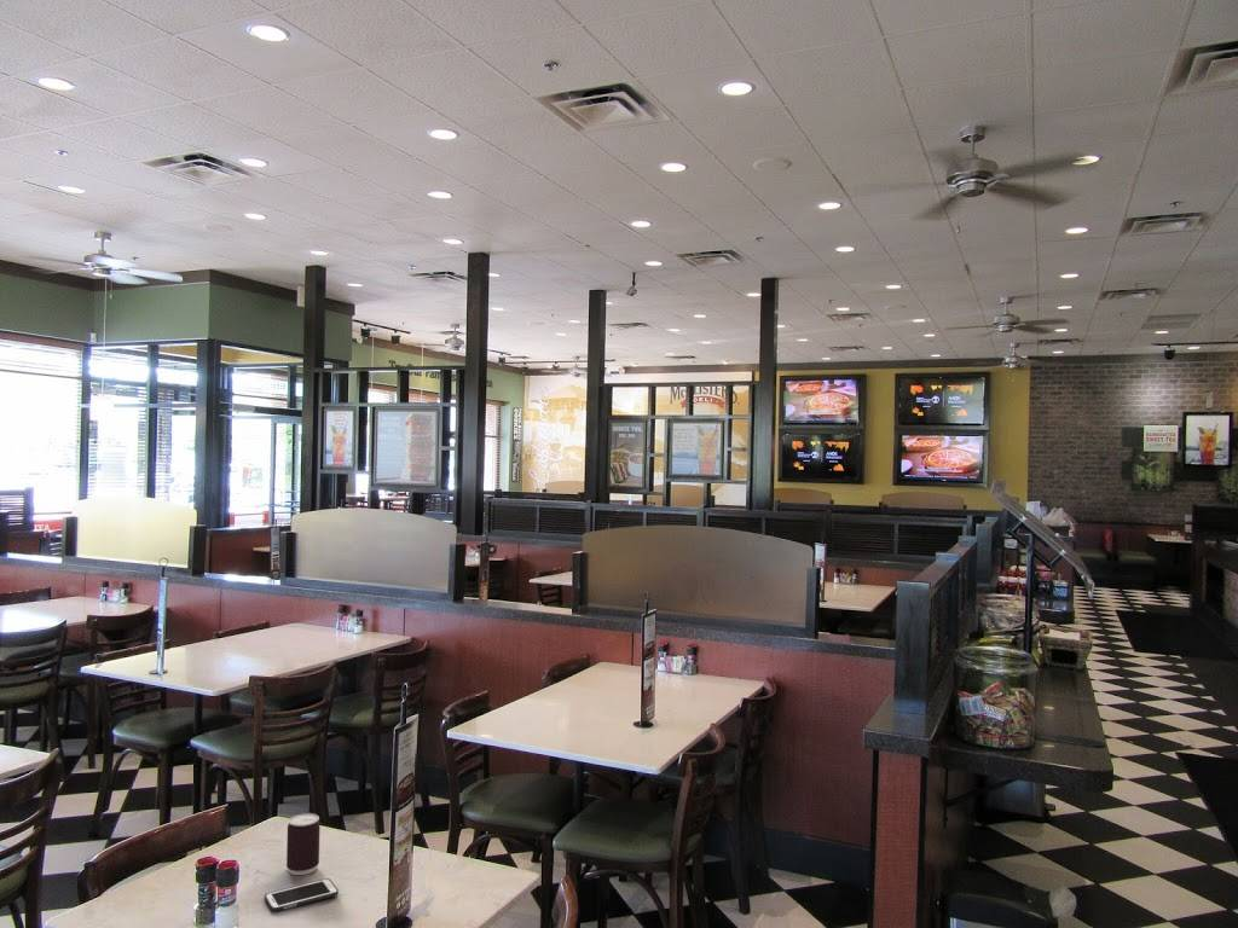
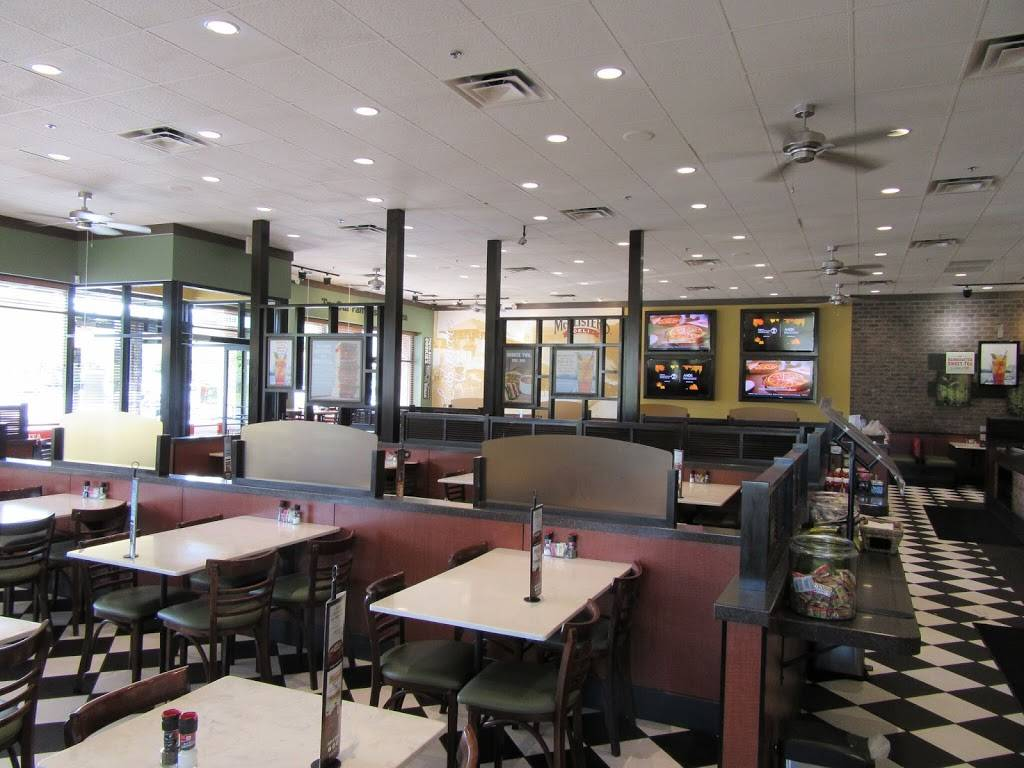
- beverage can (302, 843)
- cell phone (301, 894)
